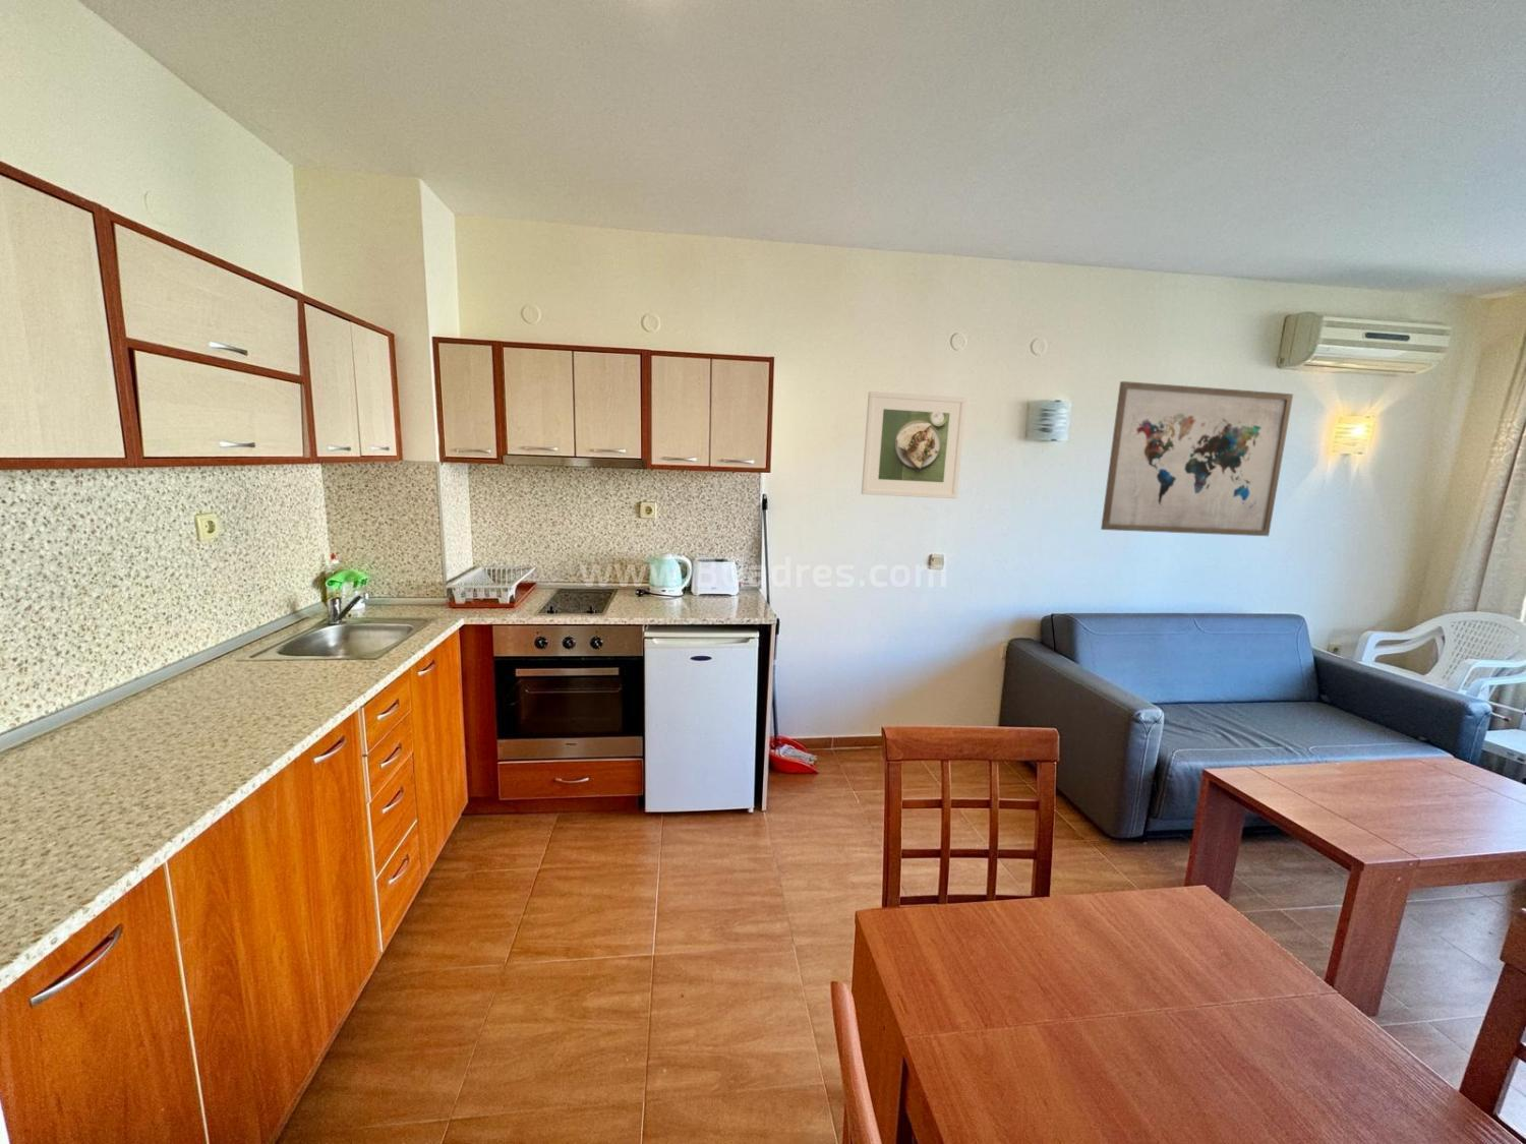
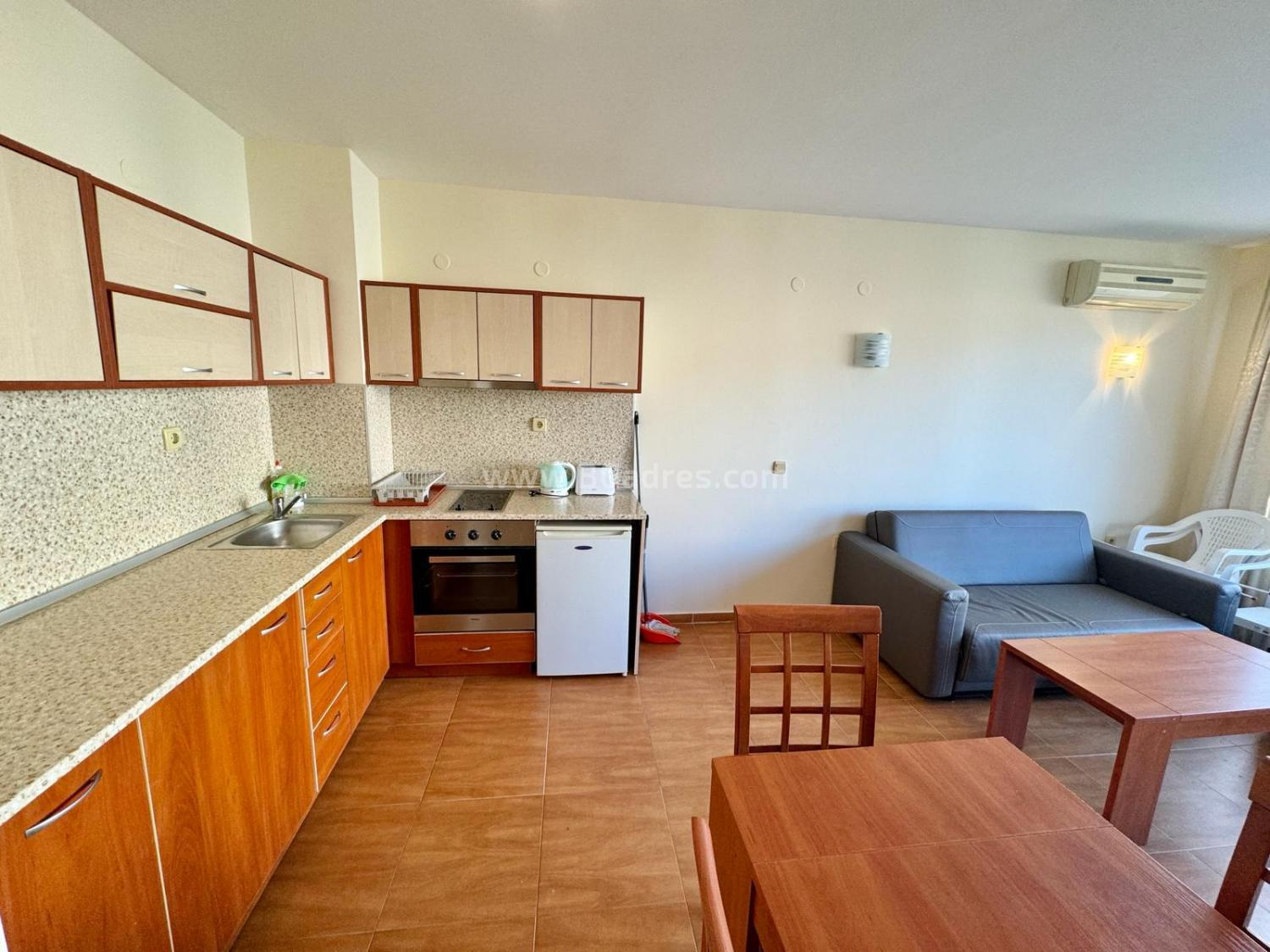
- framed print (913, 446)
- wall art (1197, 461)
